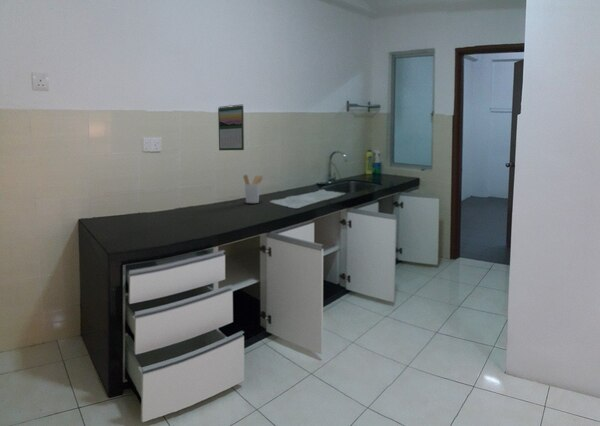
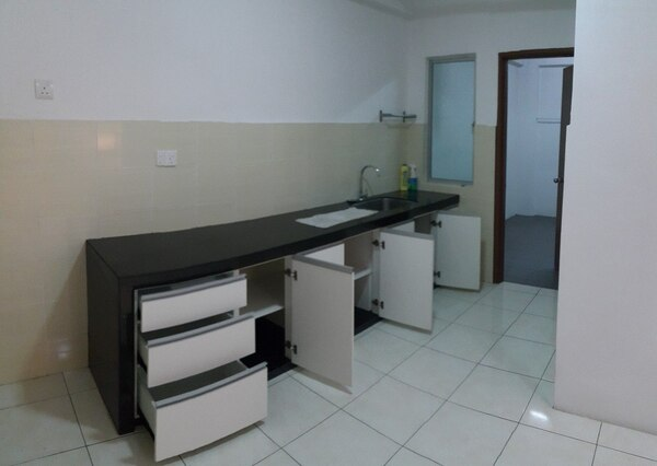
- calendar (230, 127)
- utensil holder (254, 188)
